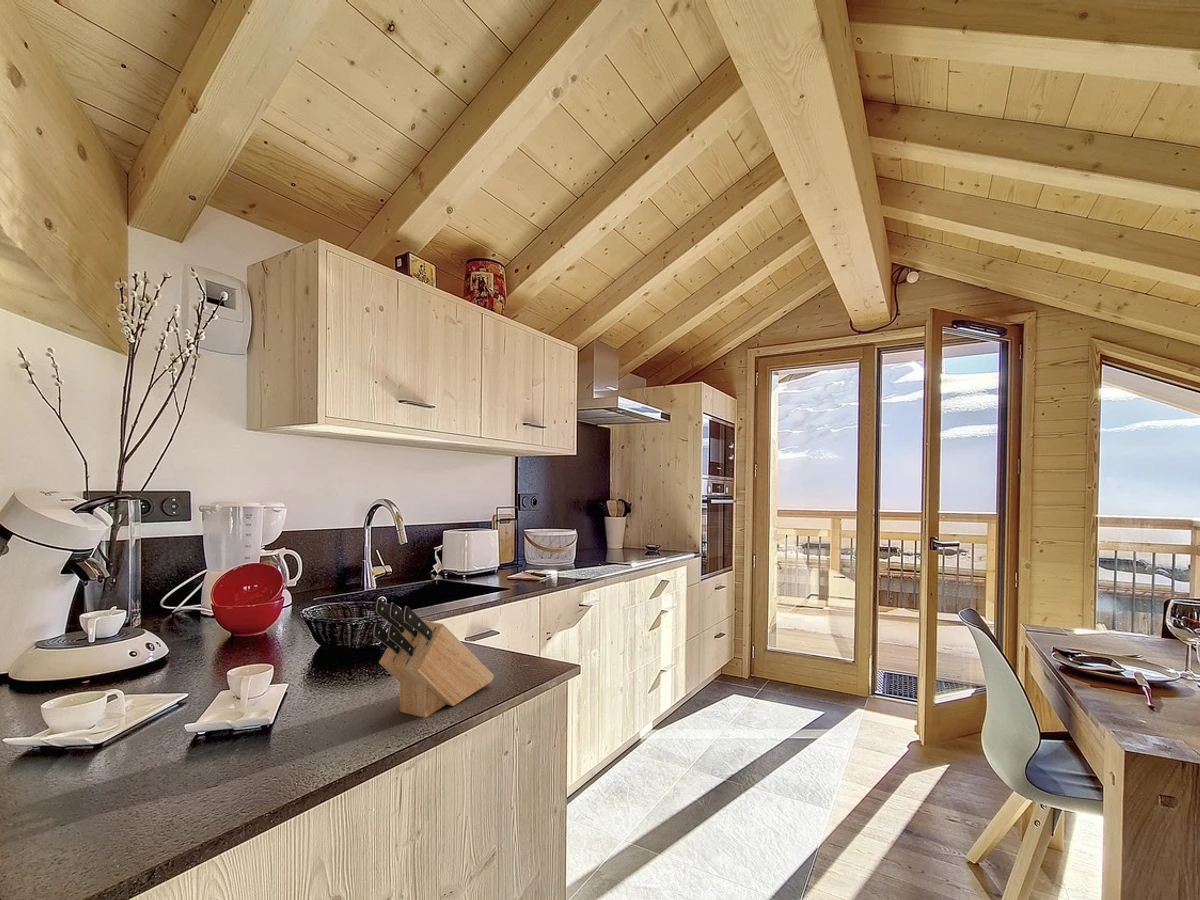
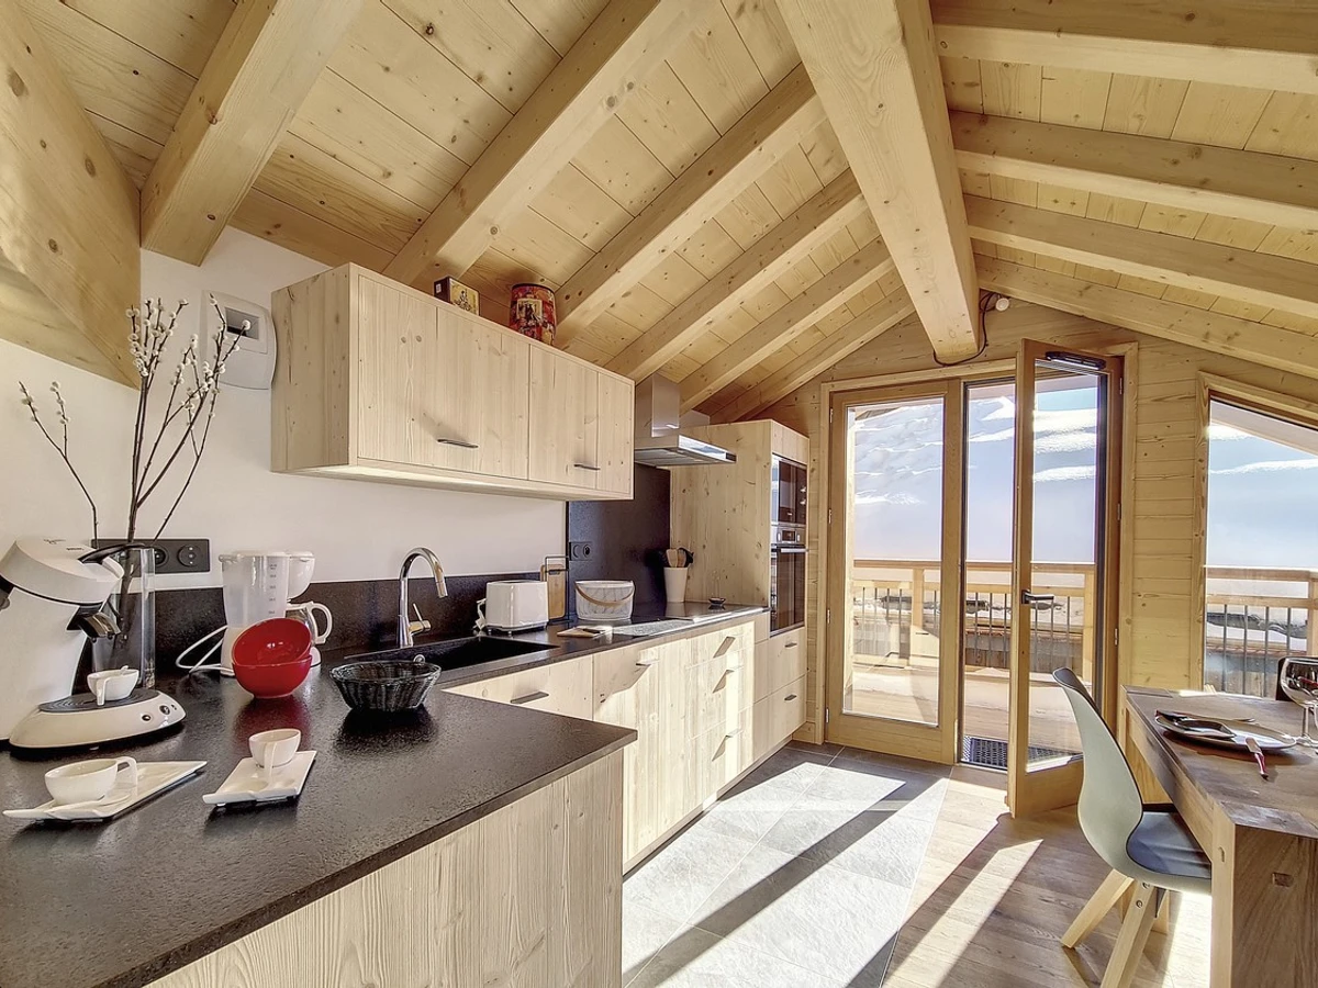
- knife block (434, 644)
